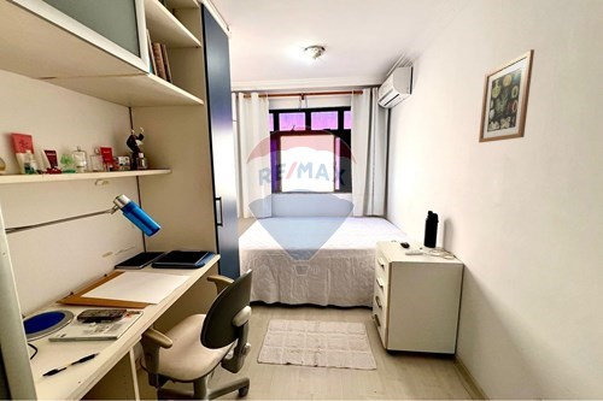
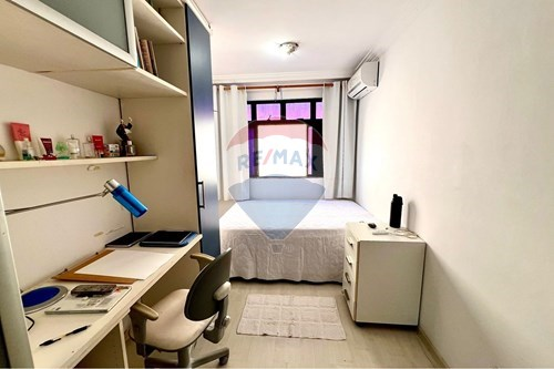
- wall art (502, 102)
